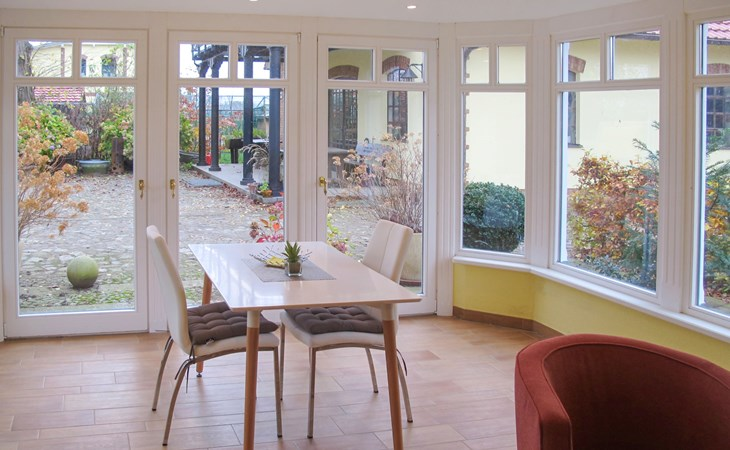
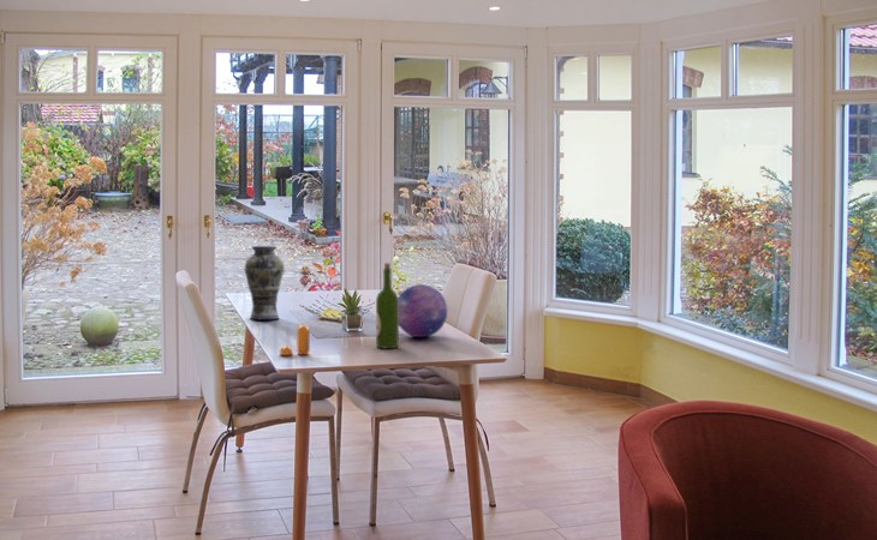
+ decorative ball (420, 311)
+ vase (264, 282)
+ pepper shaker (297, 340)
+ wine bottle (387, 305)
